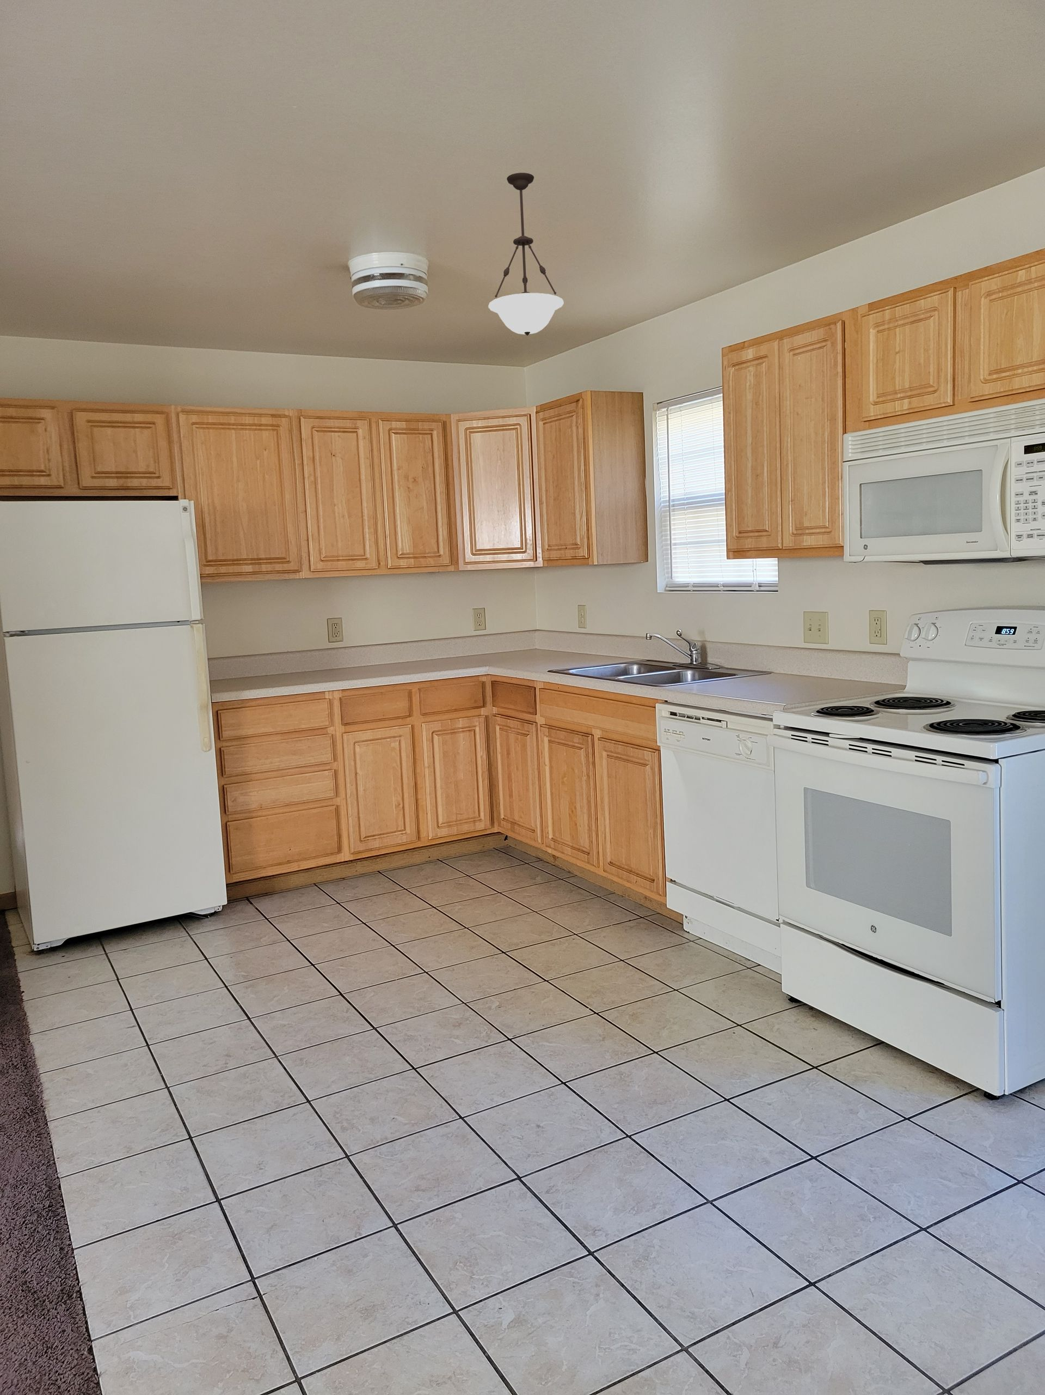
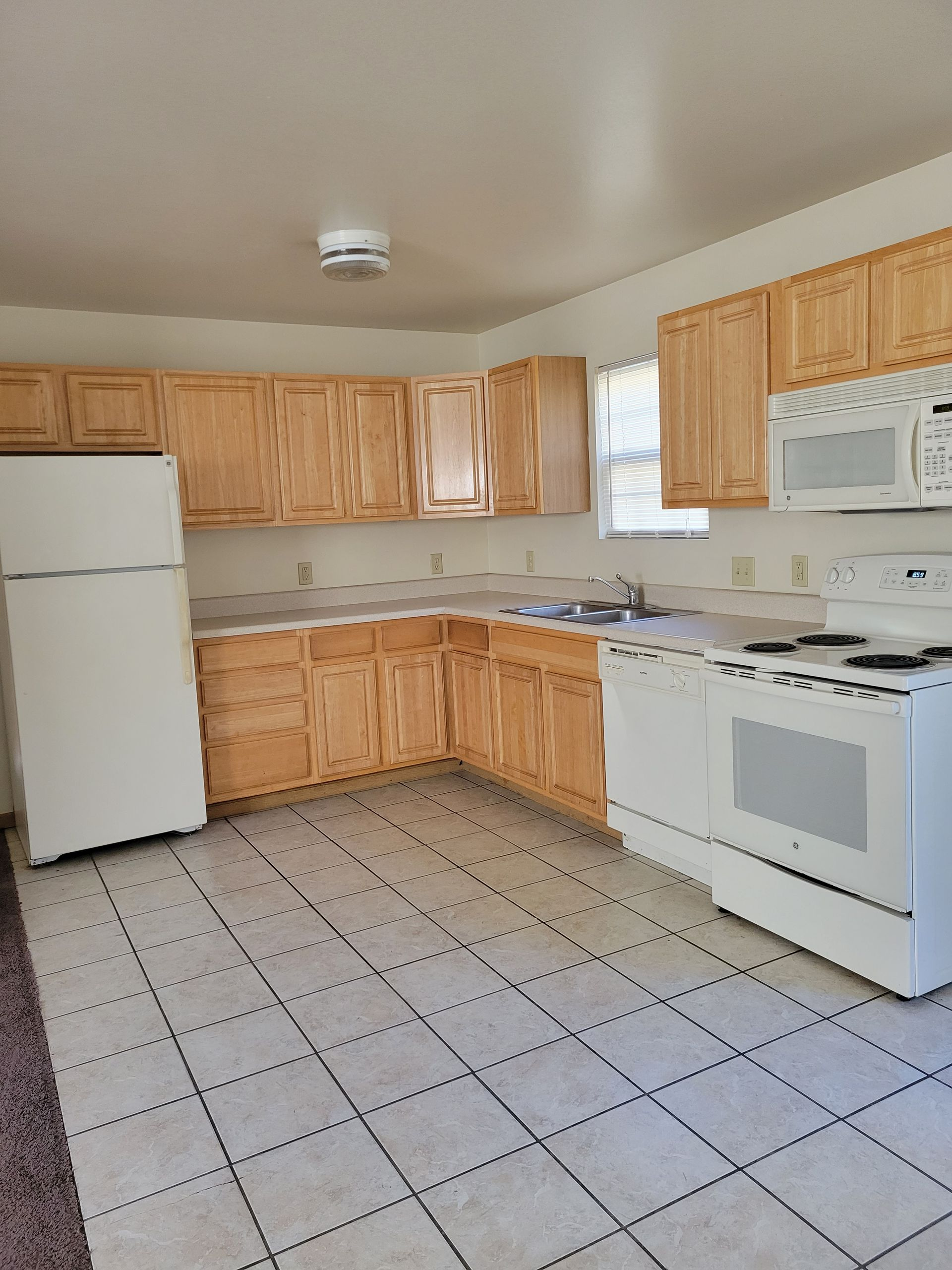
- pendant light (524, 257)
